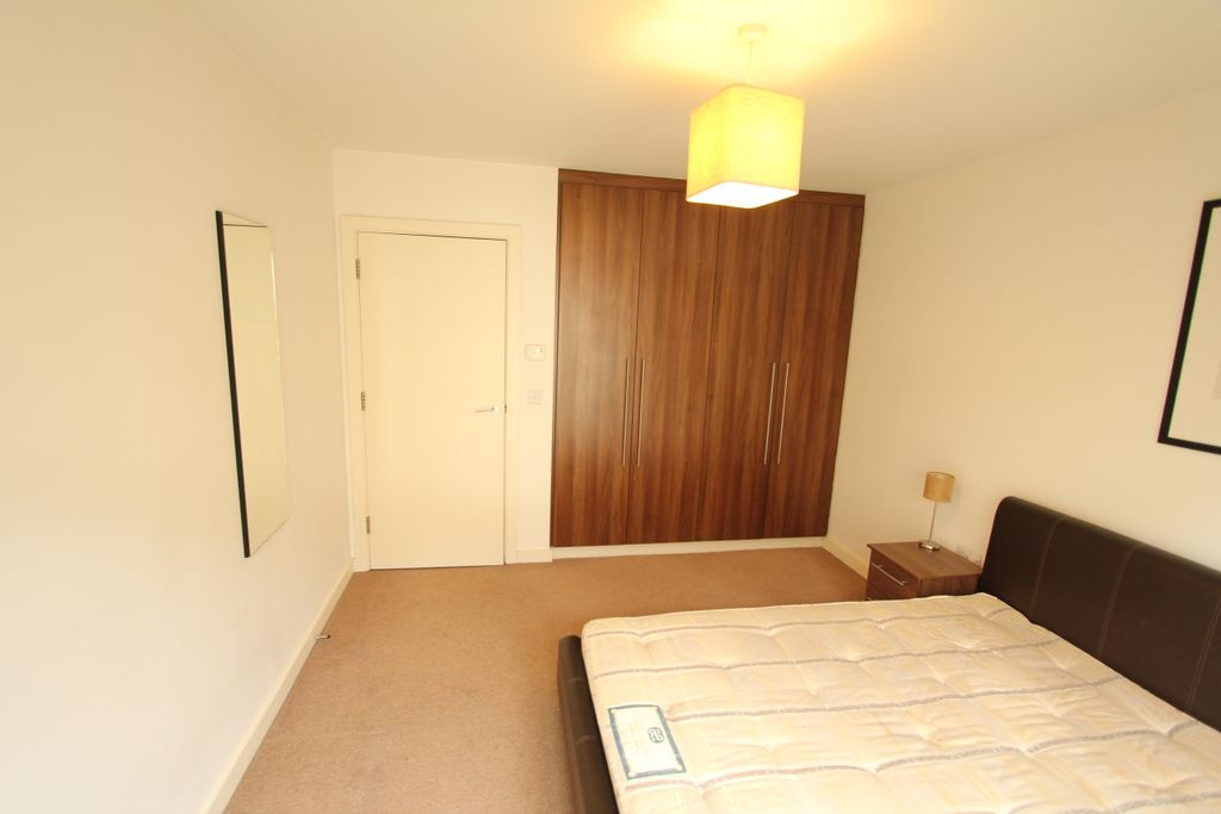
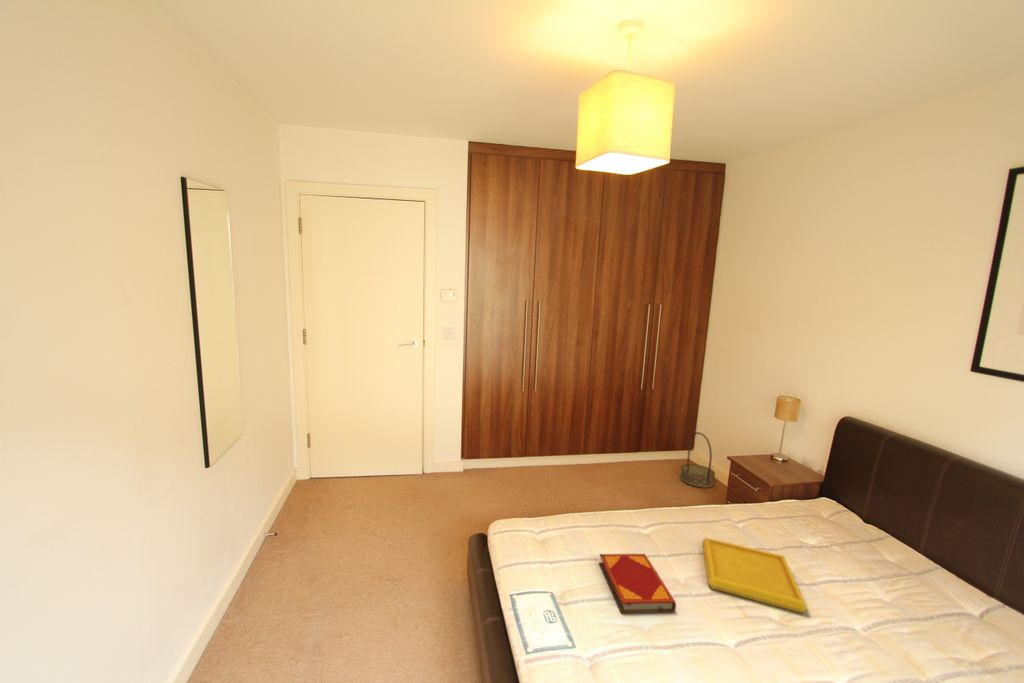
+ hardback book (634, 580)
+ serving tray (748, 571)
+ basket (695, 464)
